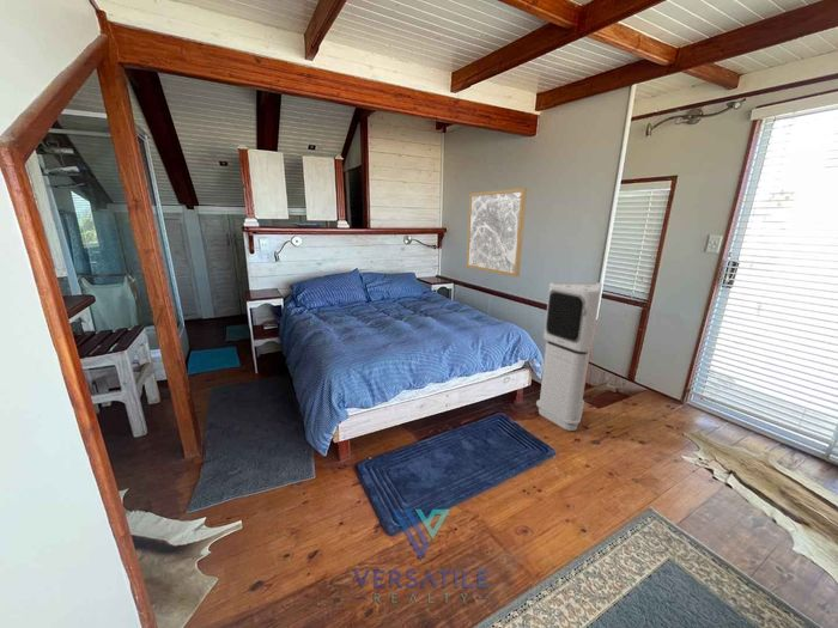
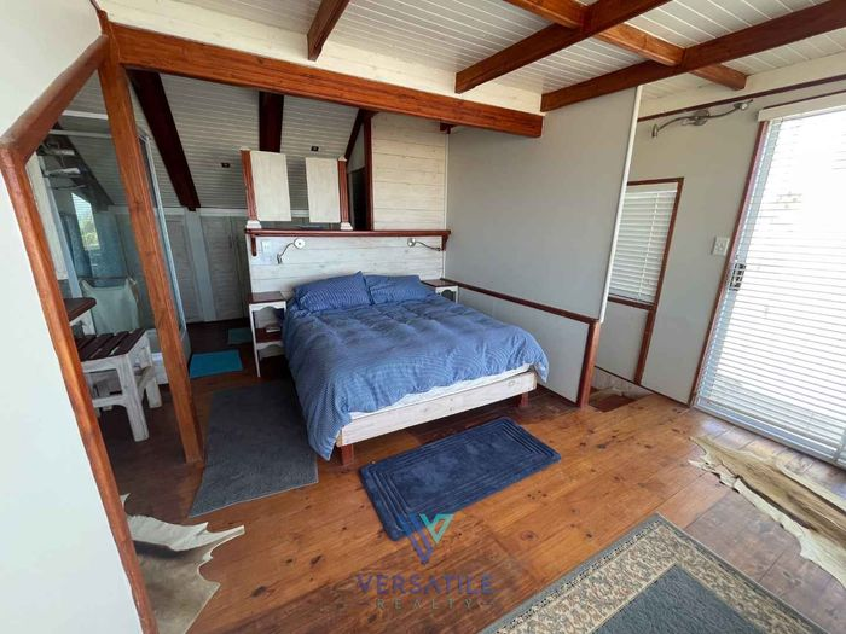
- air purifier (575, 353)
- wall art (492, 232)
